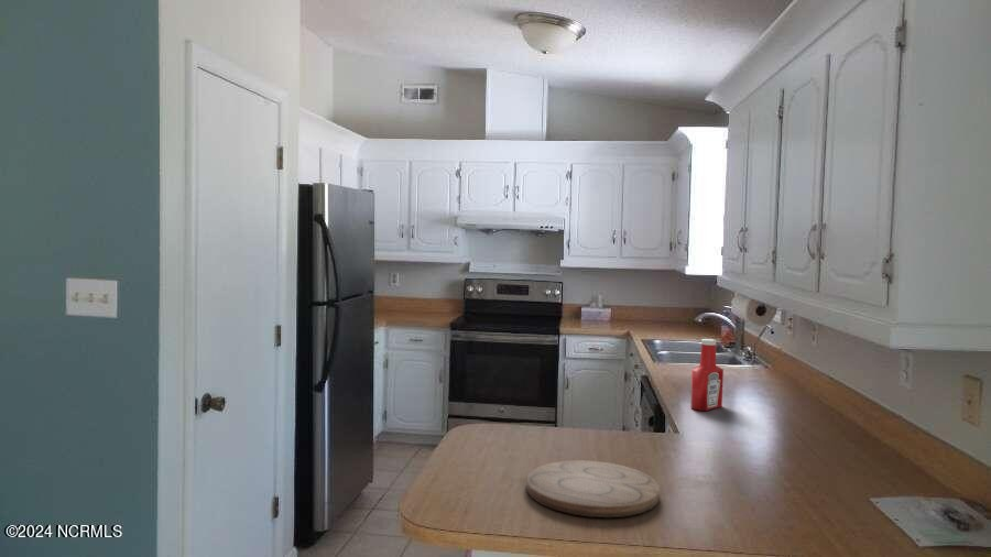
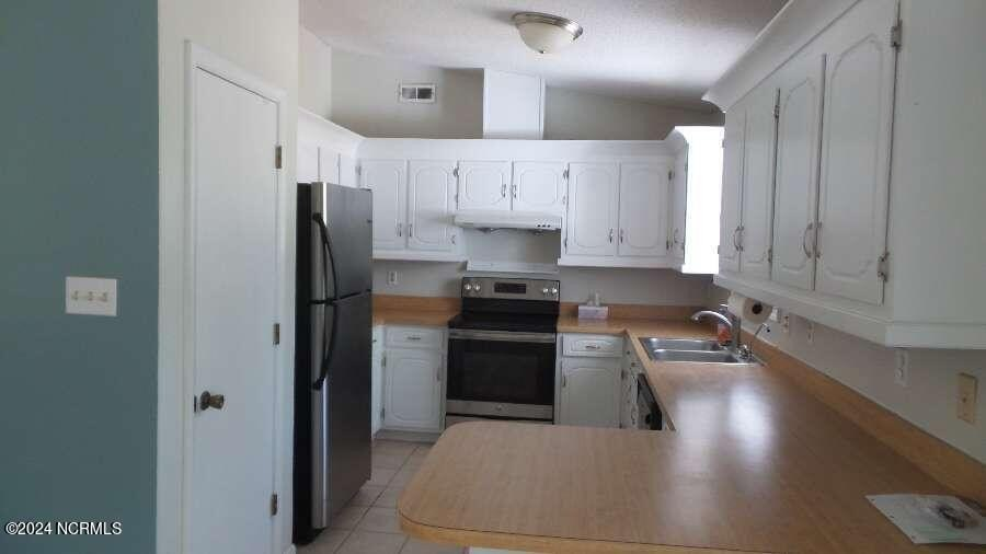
- cutting board (591, 485)
- soap bottle (707, 373)
